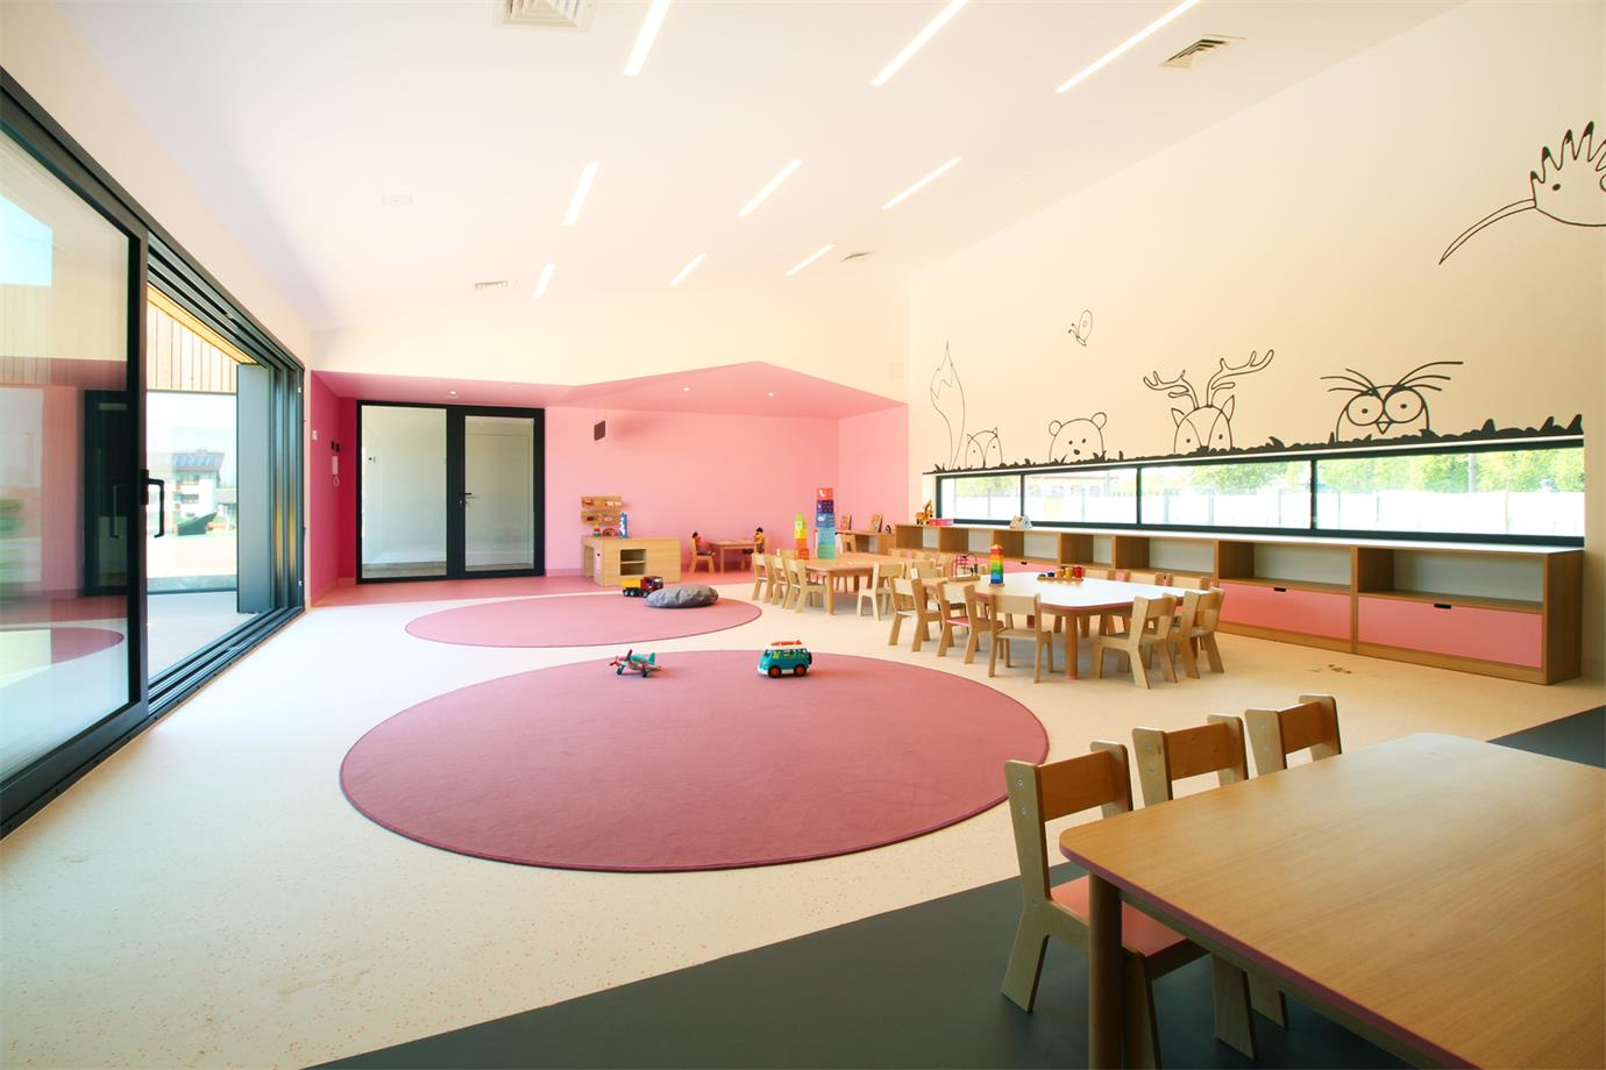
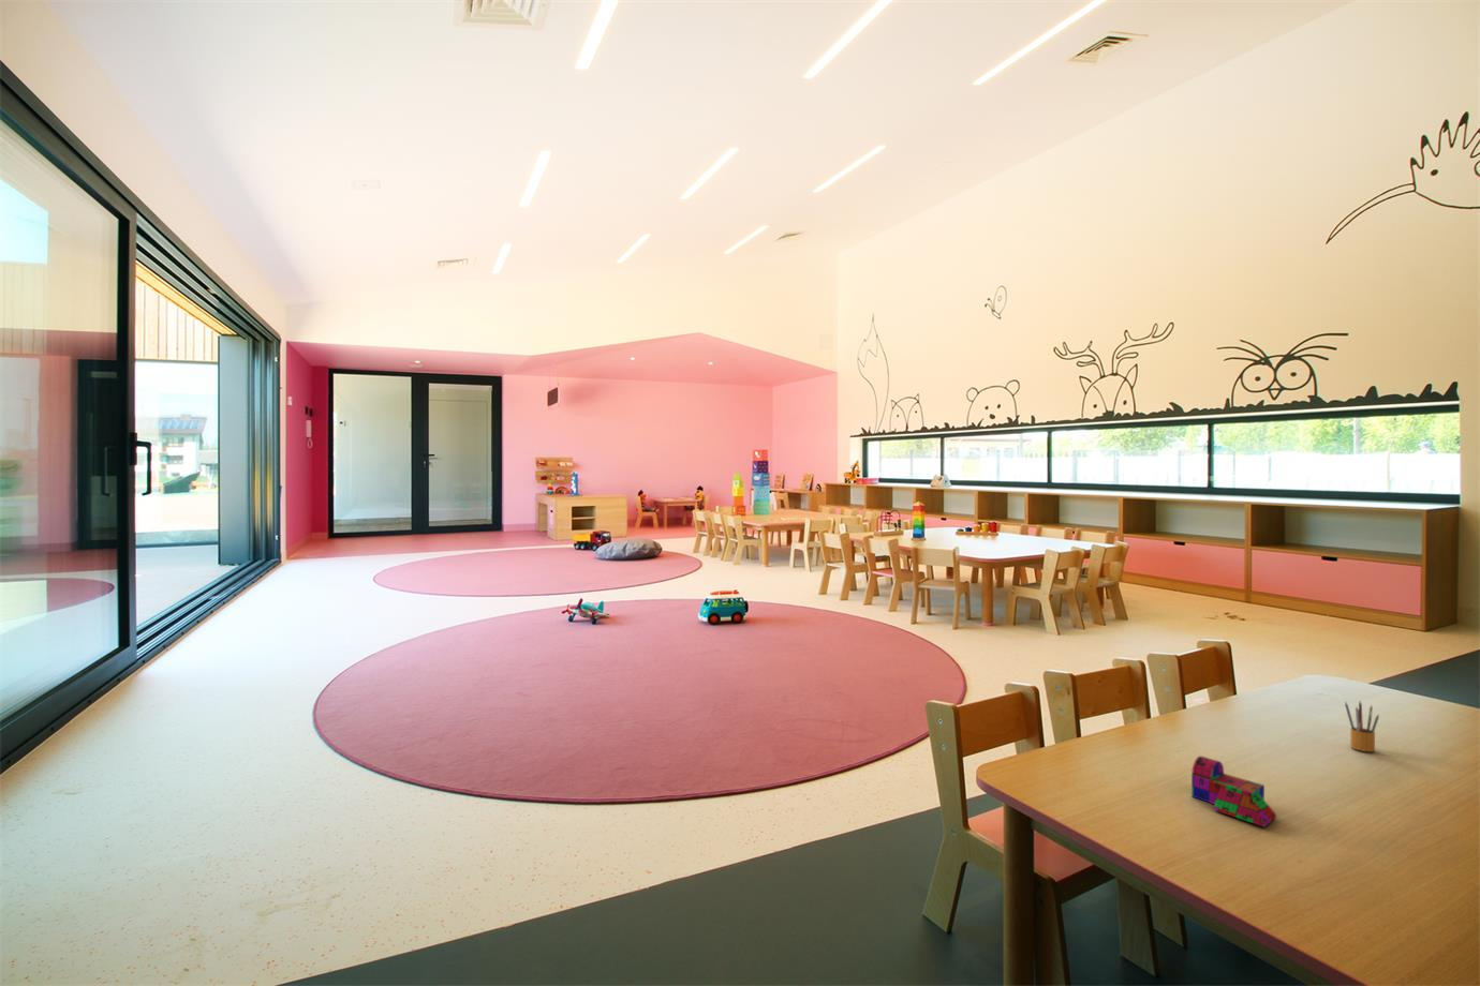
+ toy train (1232, 788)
+ pencil box (1361, 724)
